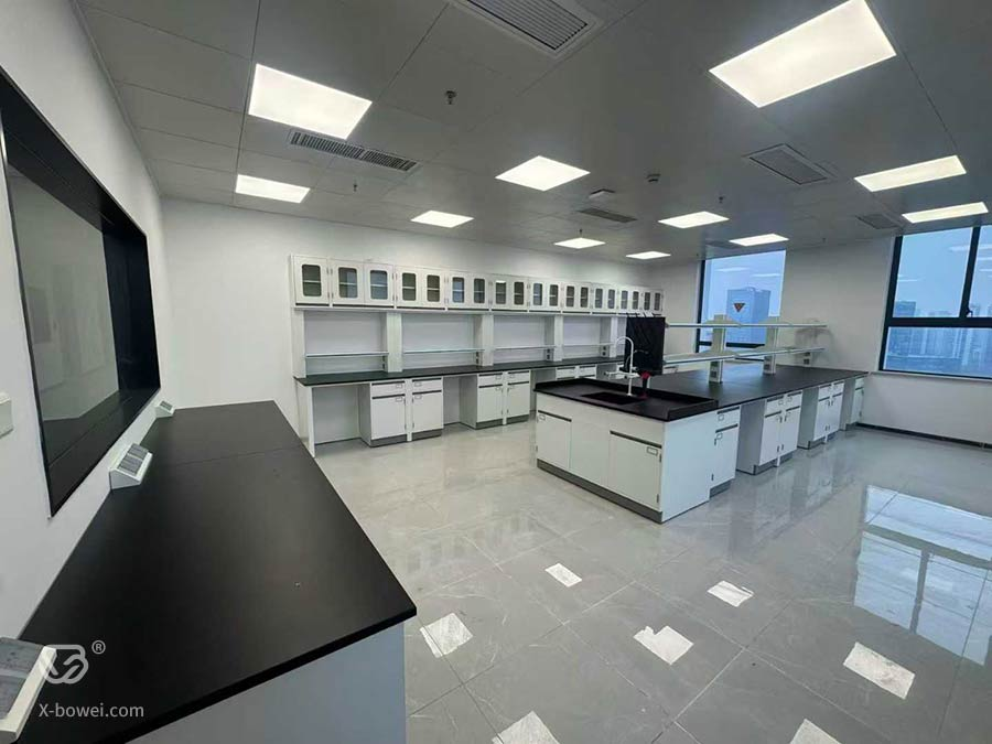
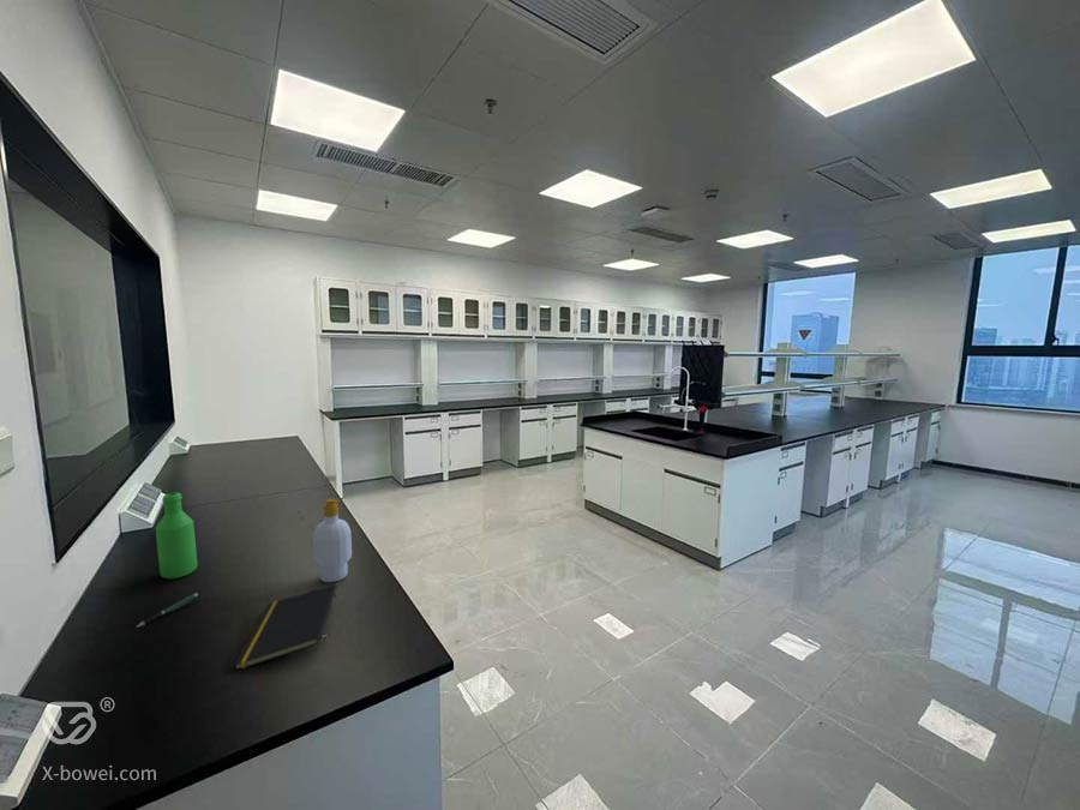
+ bottle (175, 534)
+ notepad (290, 622)
+ soap bottle (331, 539)
+ pen (169, 608)
